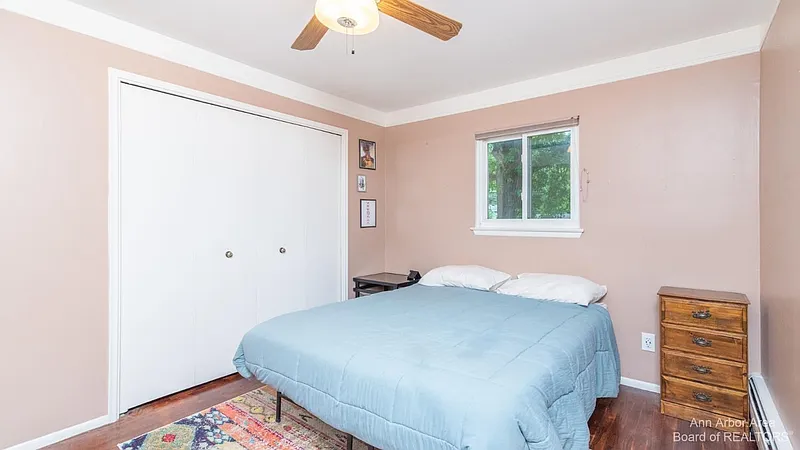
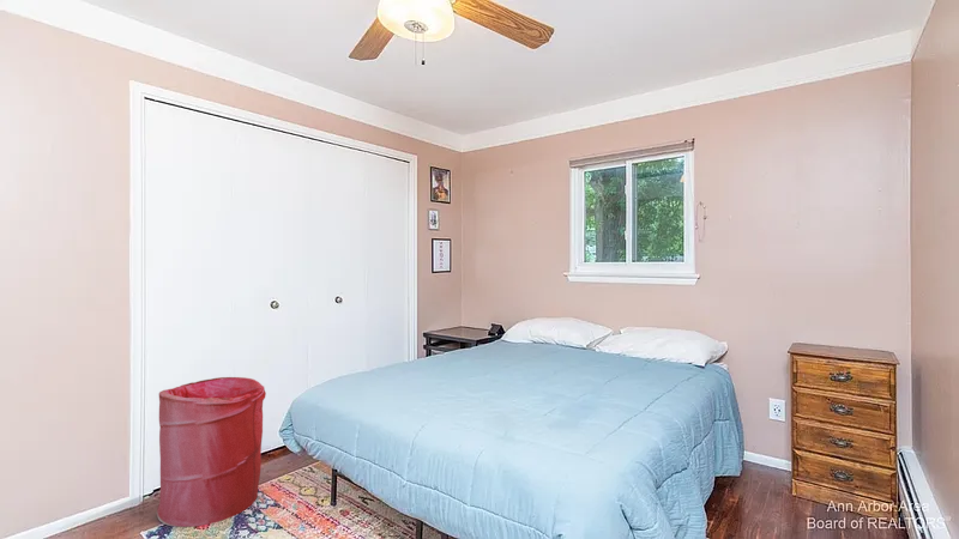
+ laundry hamper (213, 443)
